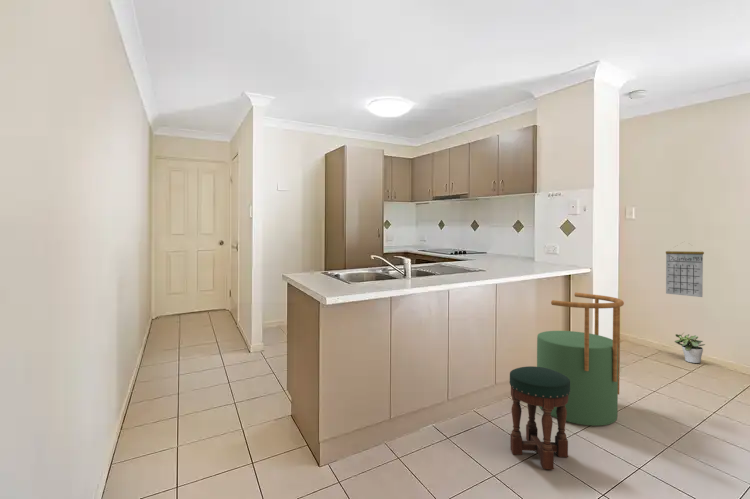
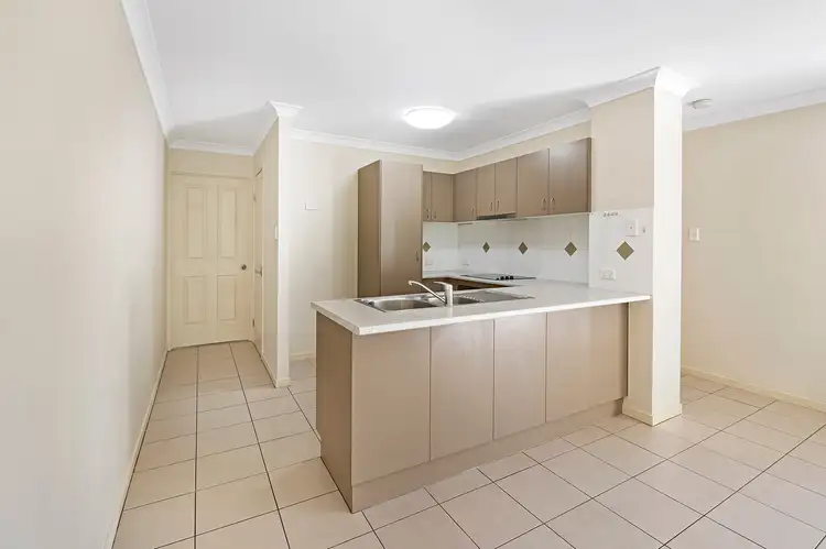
- potted plant (687, 347)
- stool (577, 353)
- stool (535, 411)
- calendar (683, 268)
